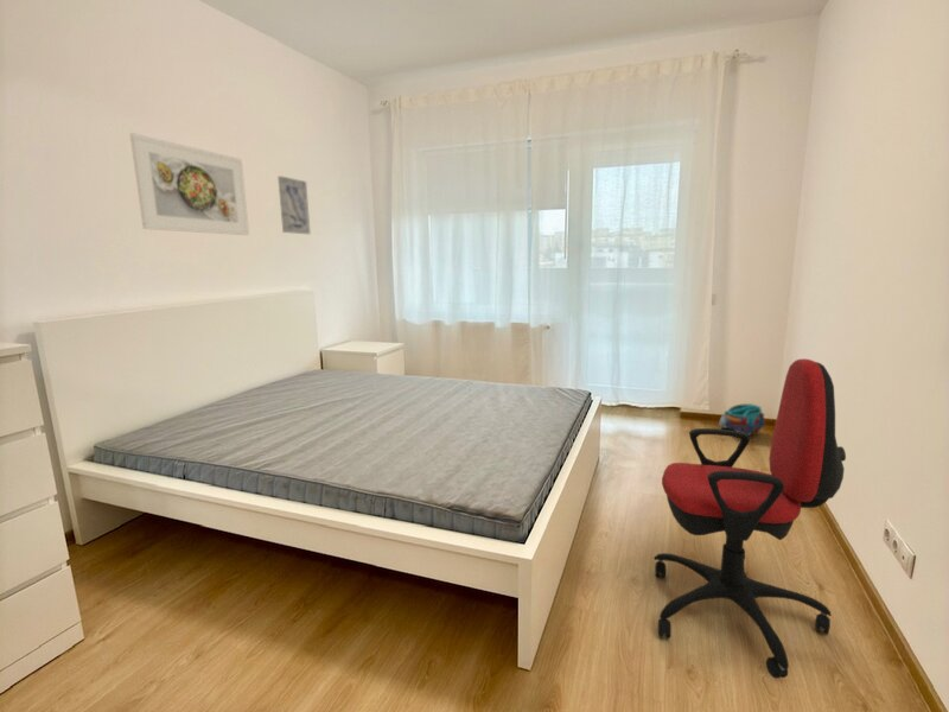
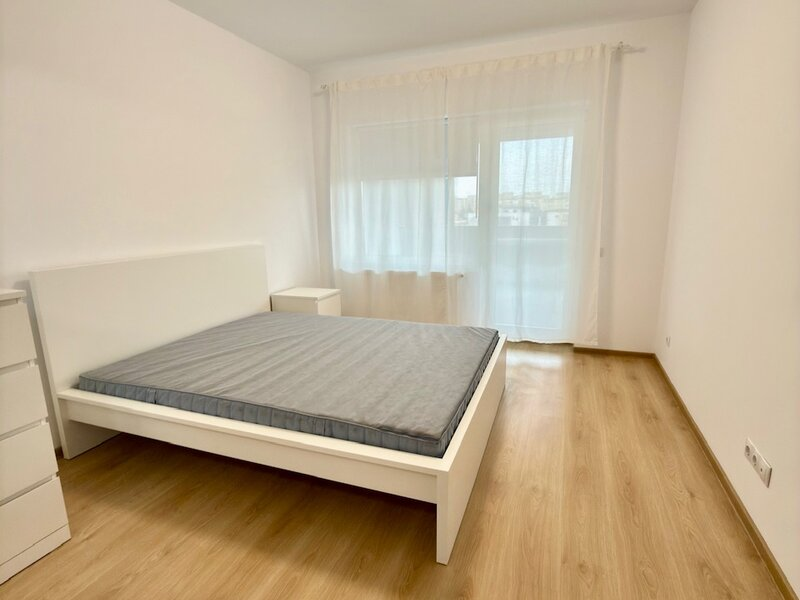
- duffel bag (741, 419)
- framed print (197, 190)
- office chair (749, 492)
- wall art (294, 205)
